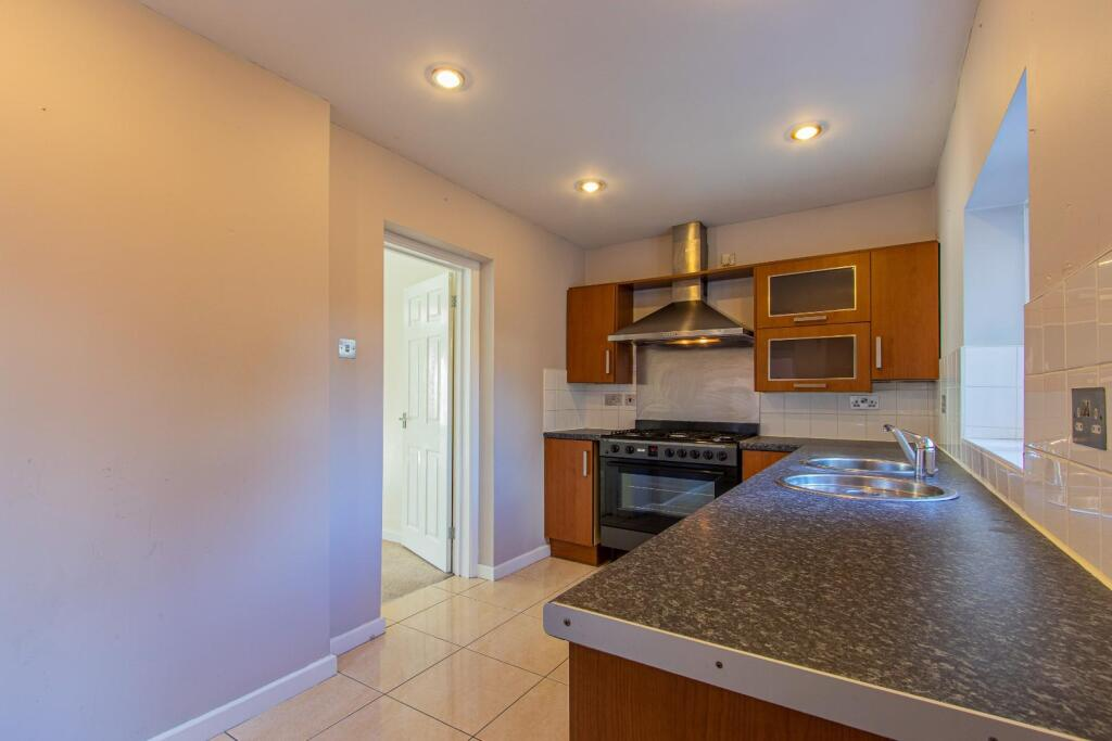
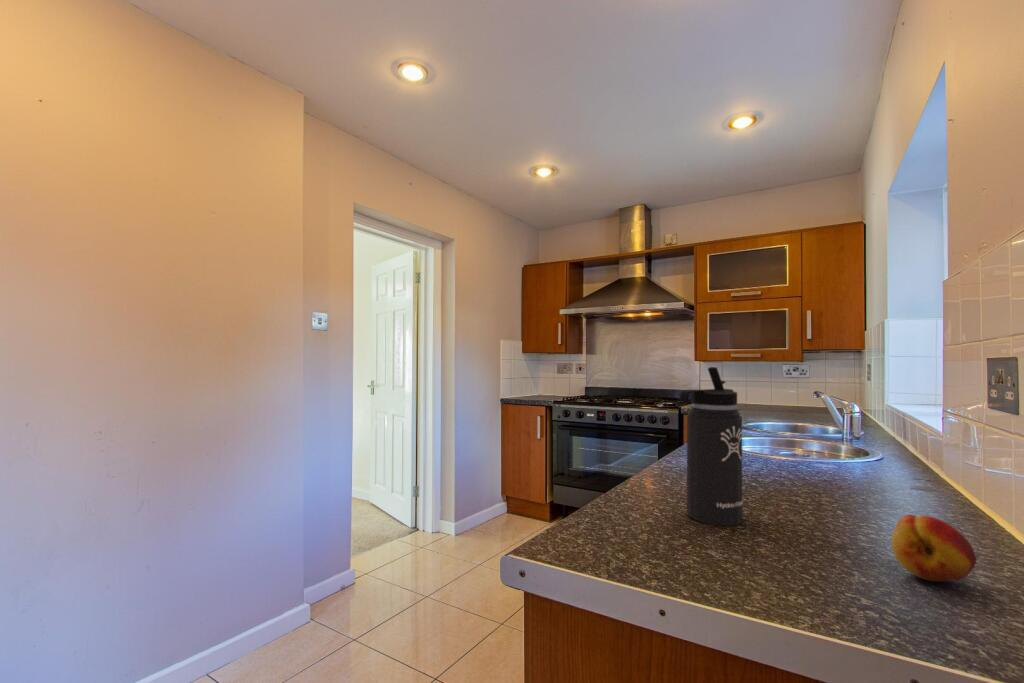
+ fruit (931, 547)
+ thermos bottle (709, 441)
